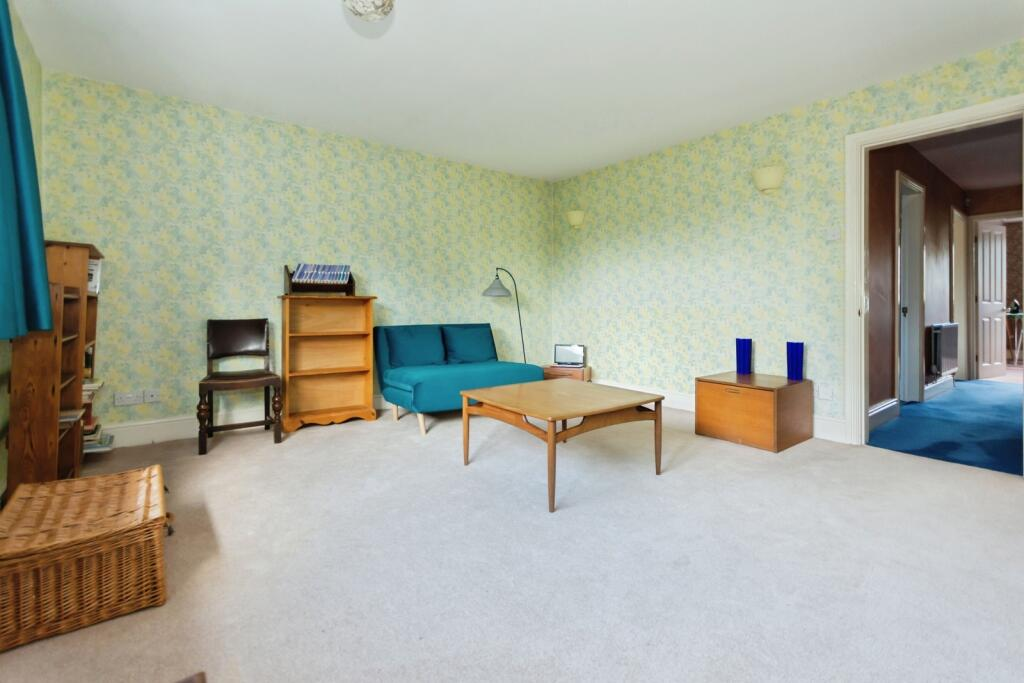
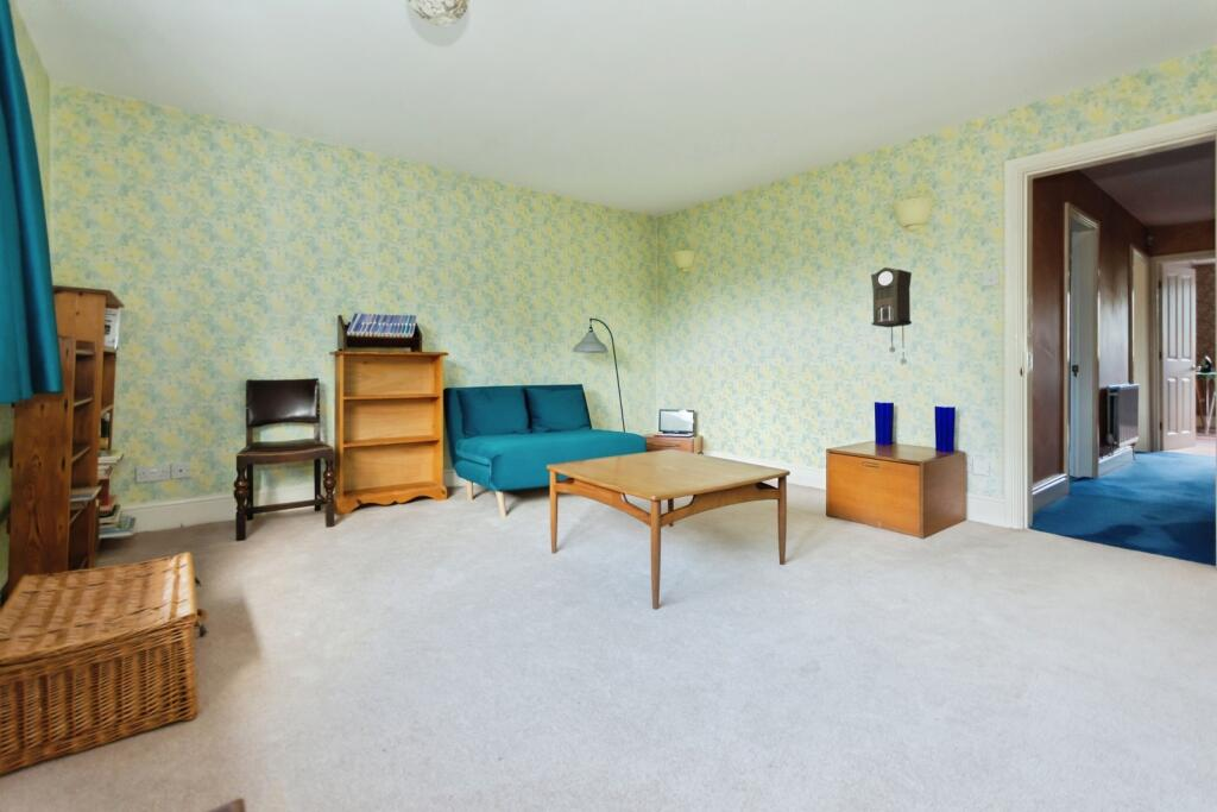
+ pendulum clock (891, 316)
